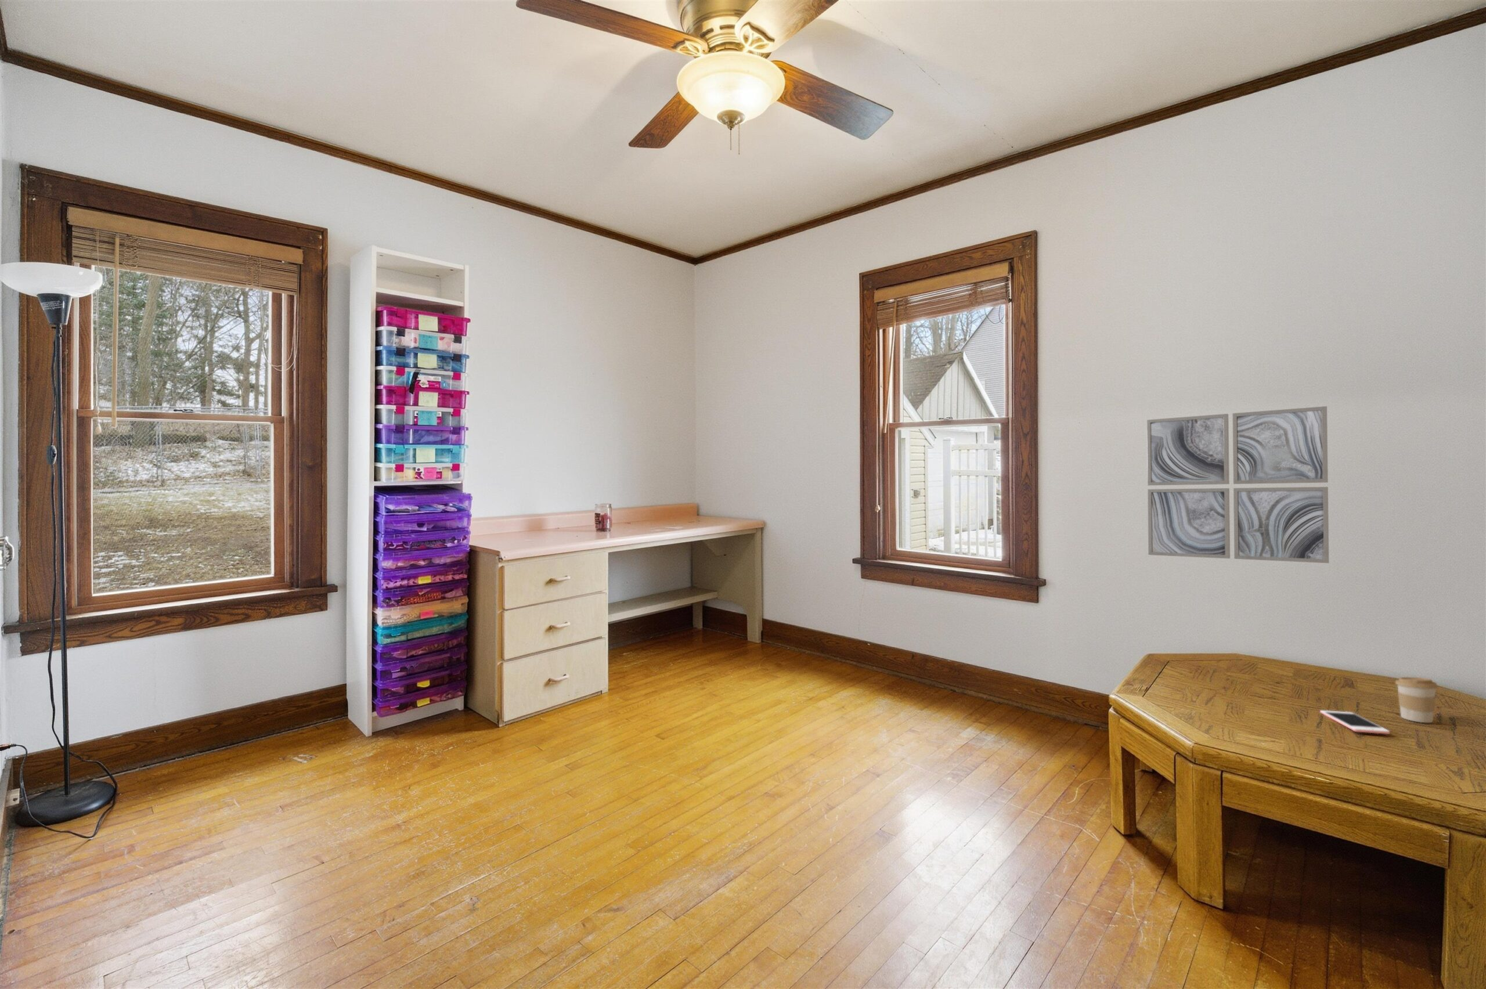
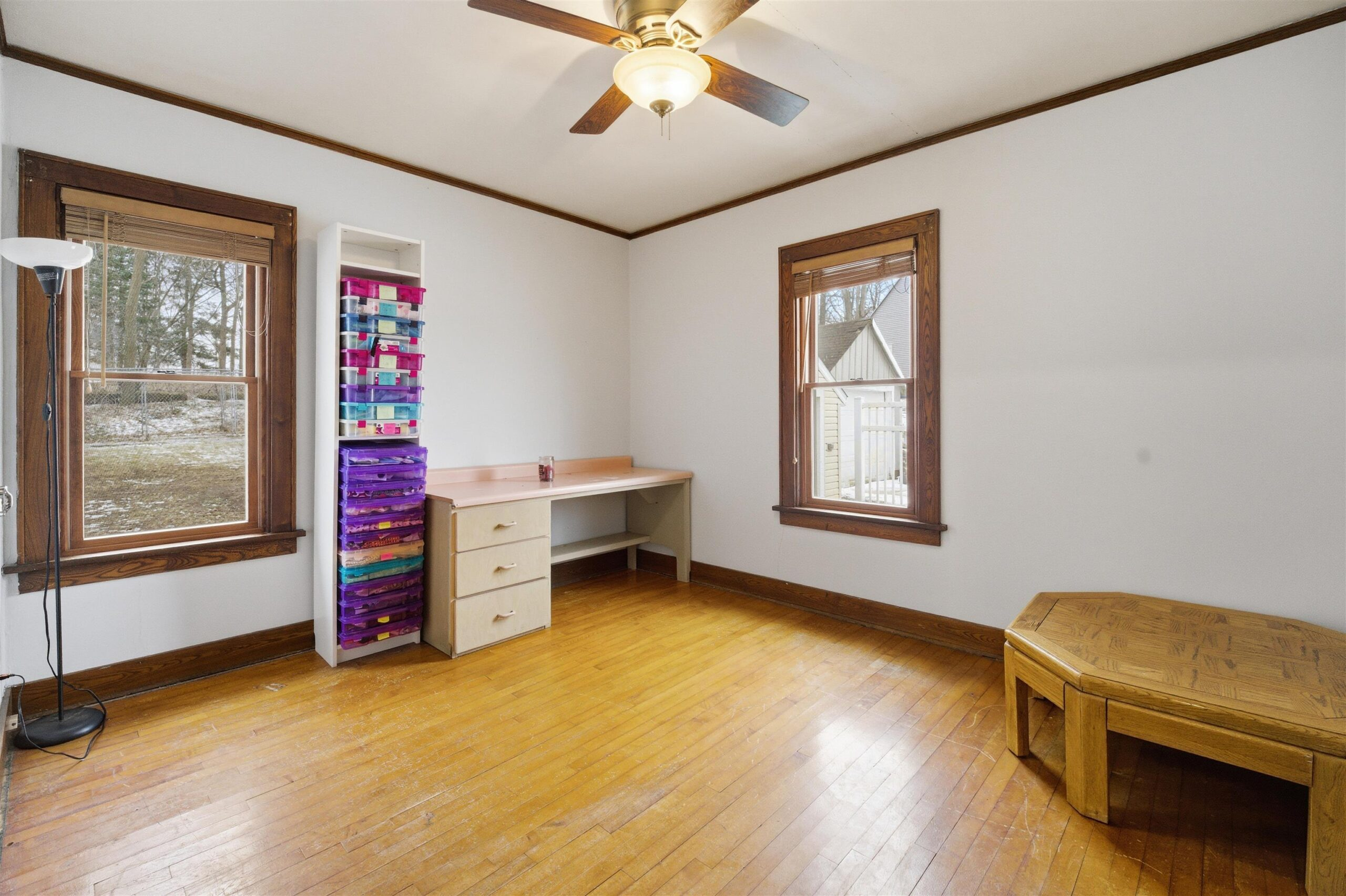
- cell phone (1354, 722)
- wall art (1229, 488)
- coffee cup (1416, 699)
